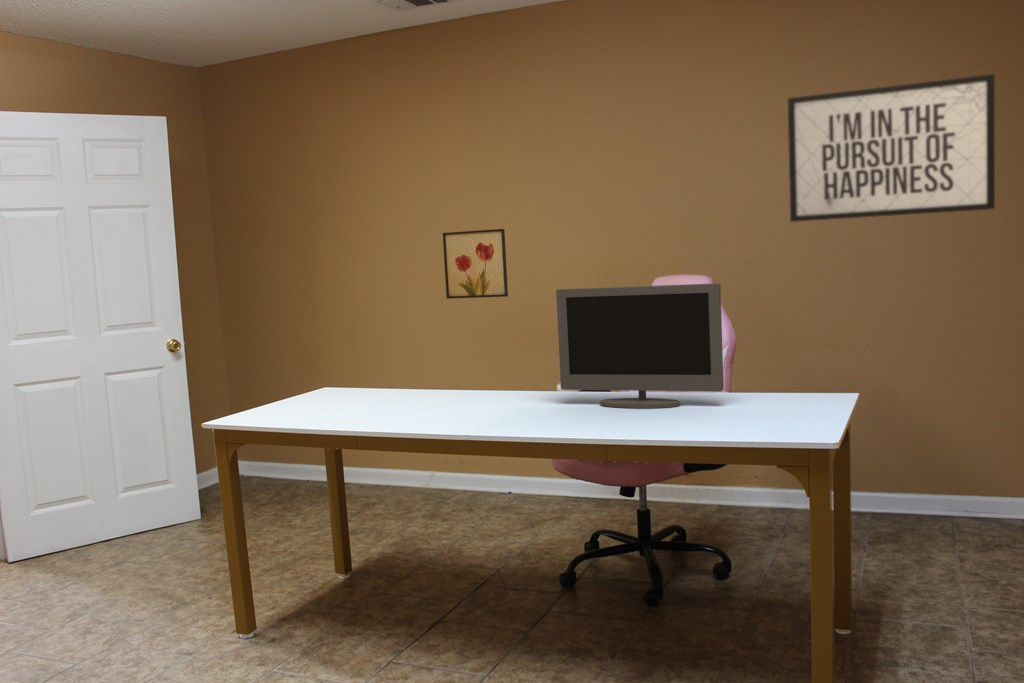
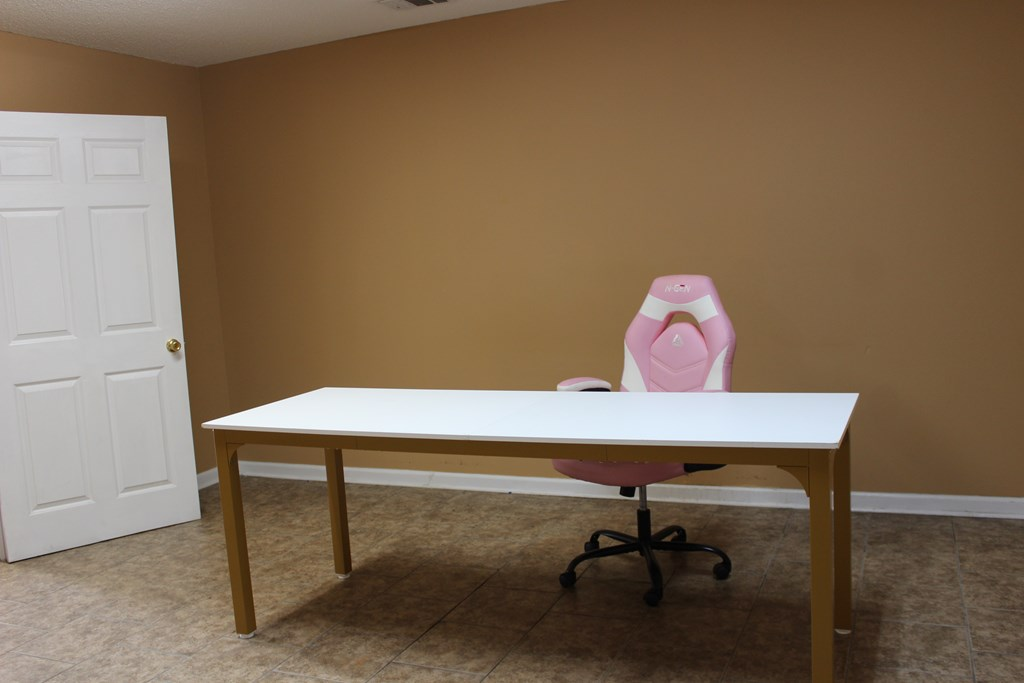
- monitor (638, 345)
- mirror (887, 151)
- wall art (475, 264)
